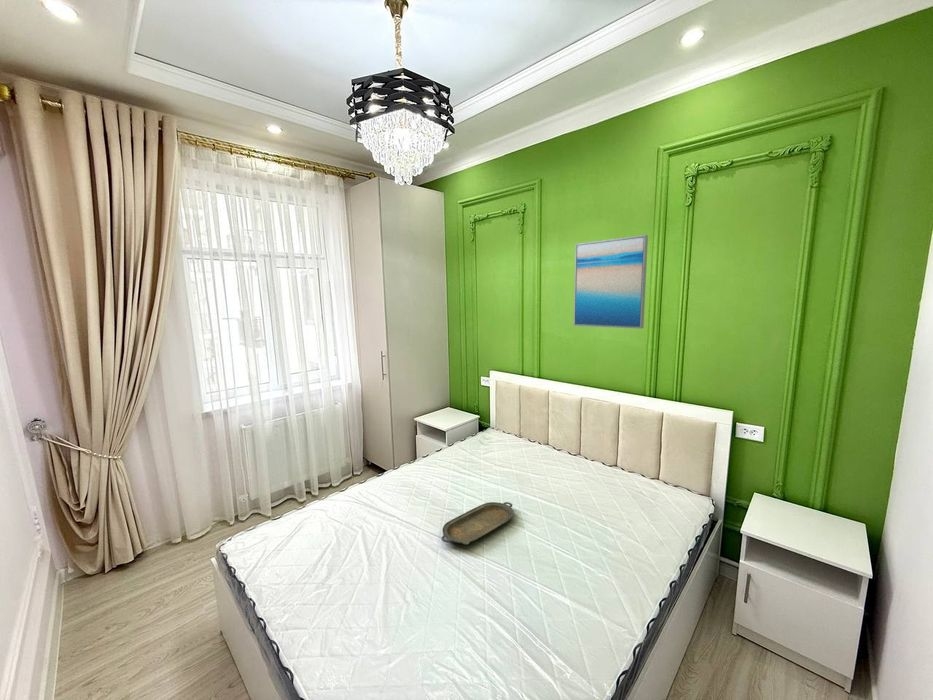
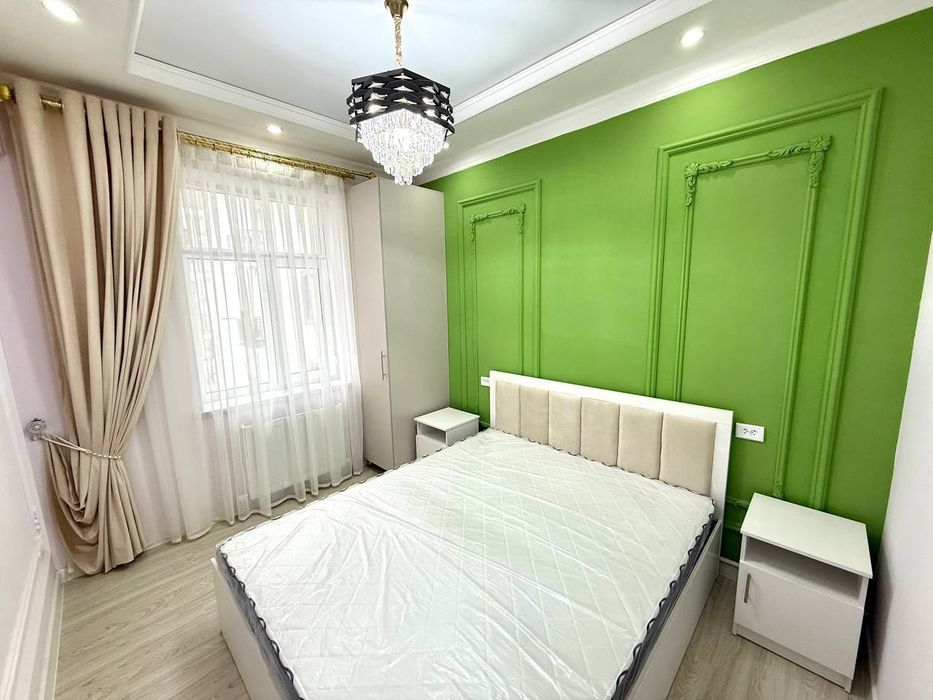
- wall art (607, 284)
- serving tray (479, 522)
